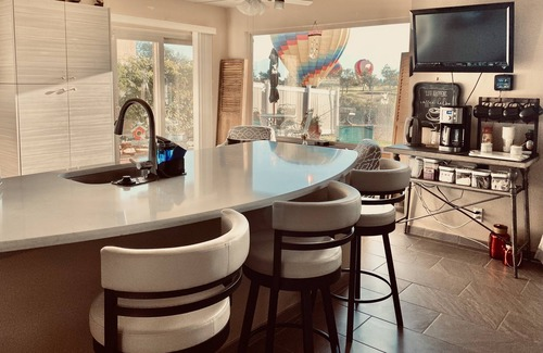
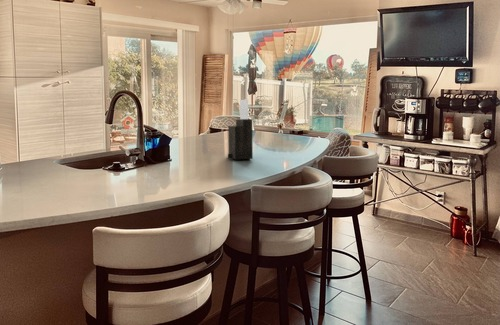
+ knife block (238, 129)
